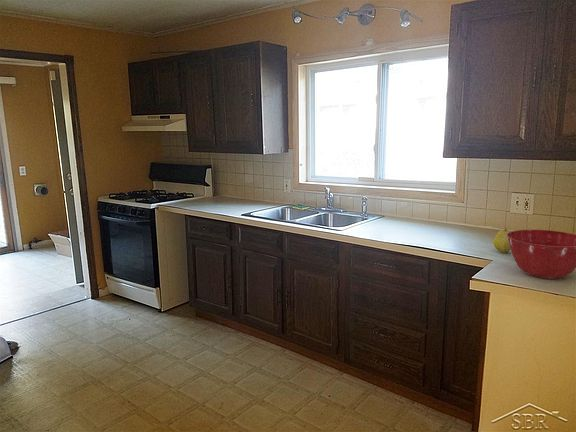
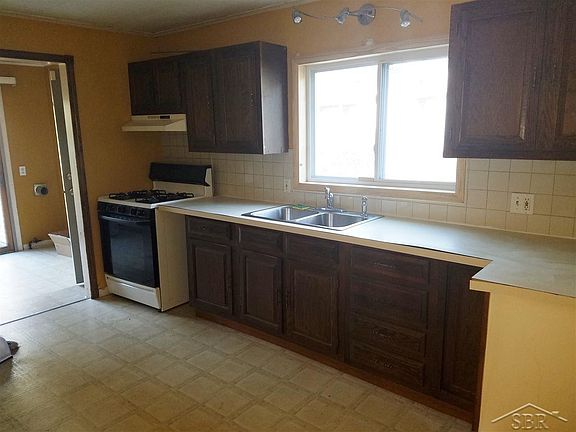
- mixing bowl (545, 255)
- fruit (503, 239)
